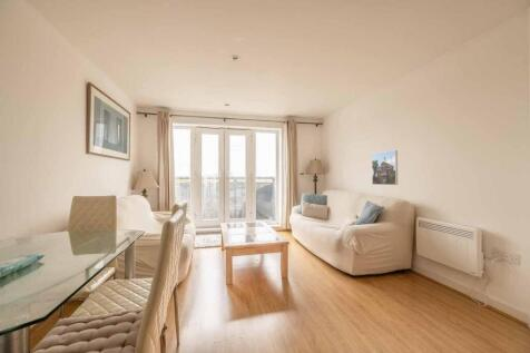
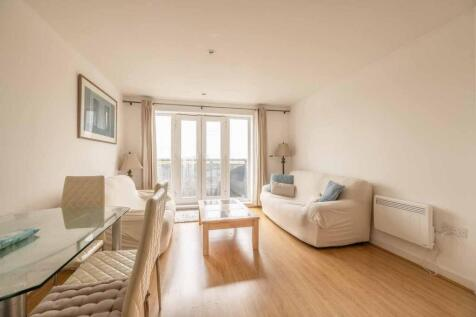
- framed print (383, 168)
